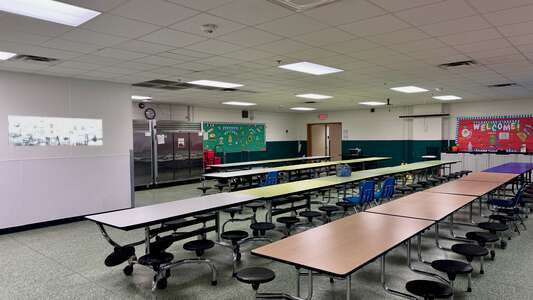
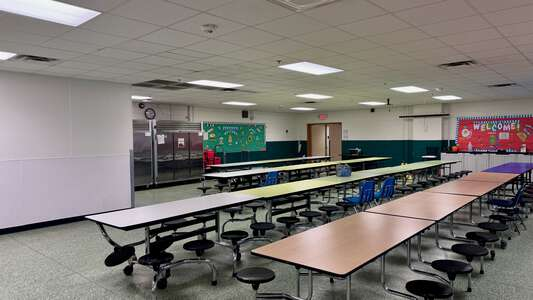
- wall art (59, 131)
